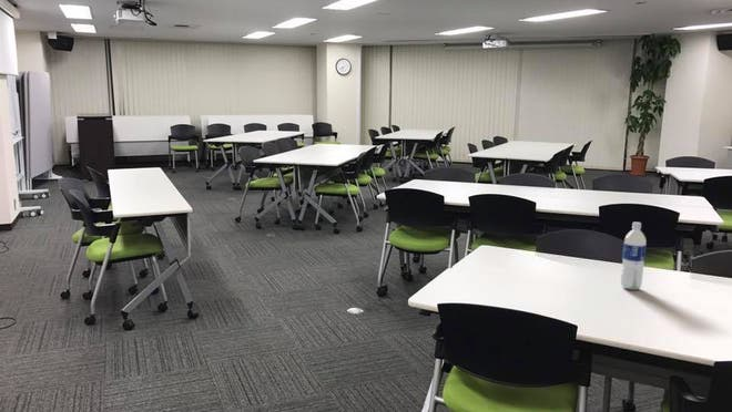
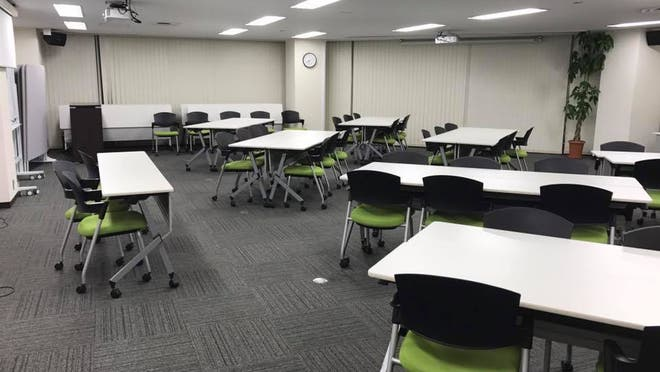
- water bottle (633, 255)
